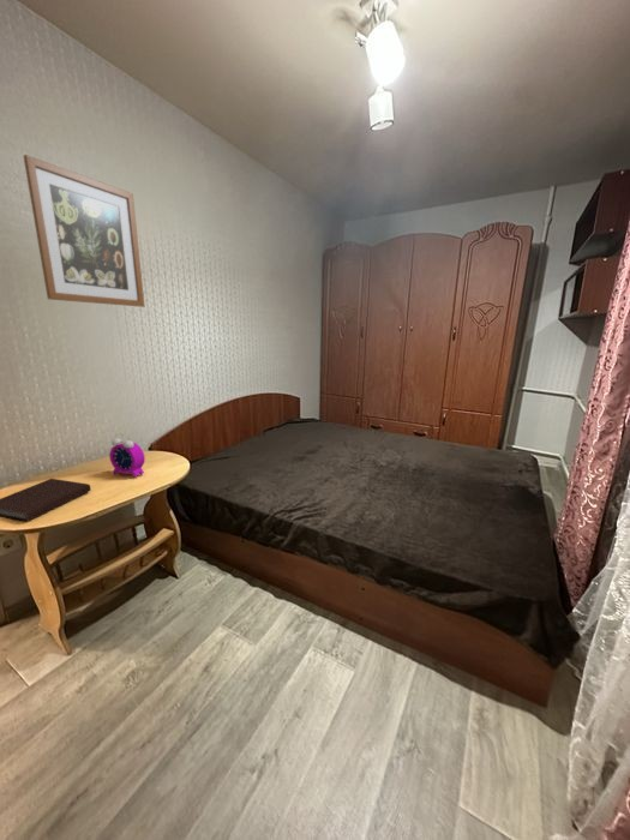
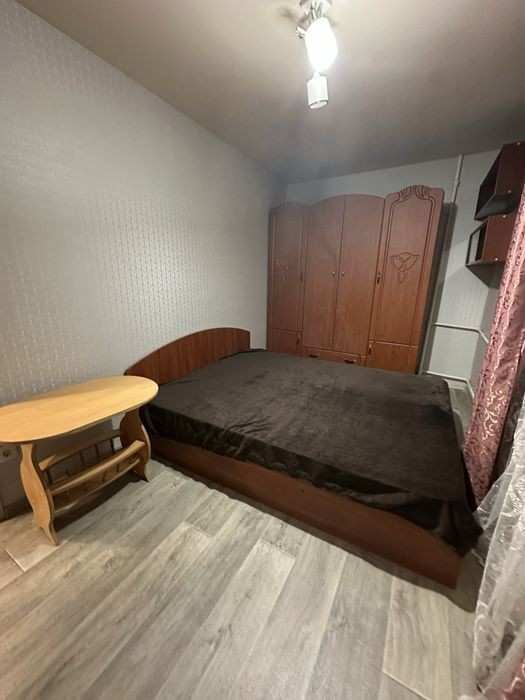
- alarm clock (126, 454)
- wall art (92, 242)
- notebook (40, 498)
